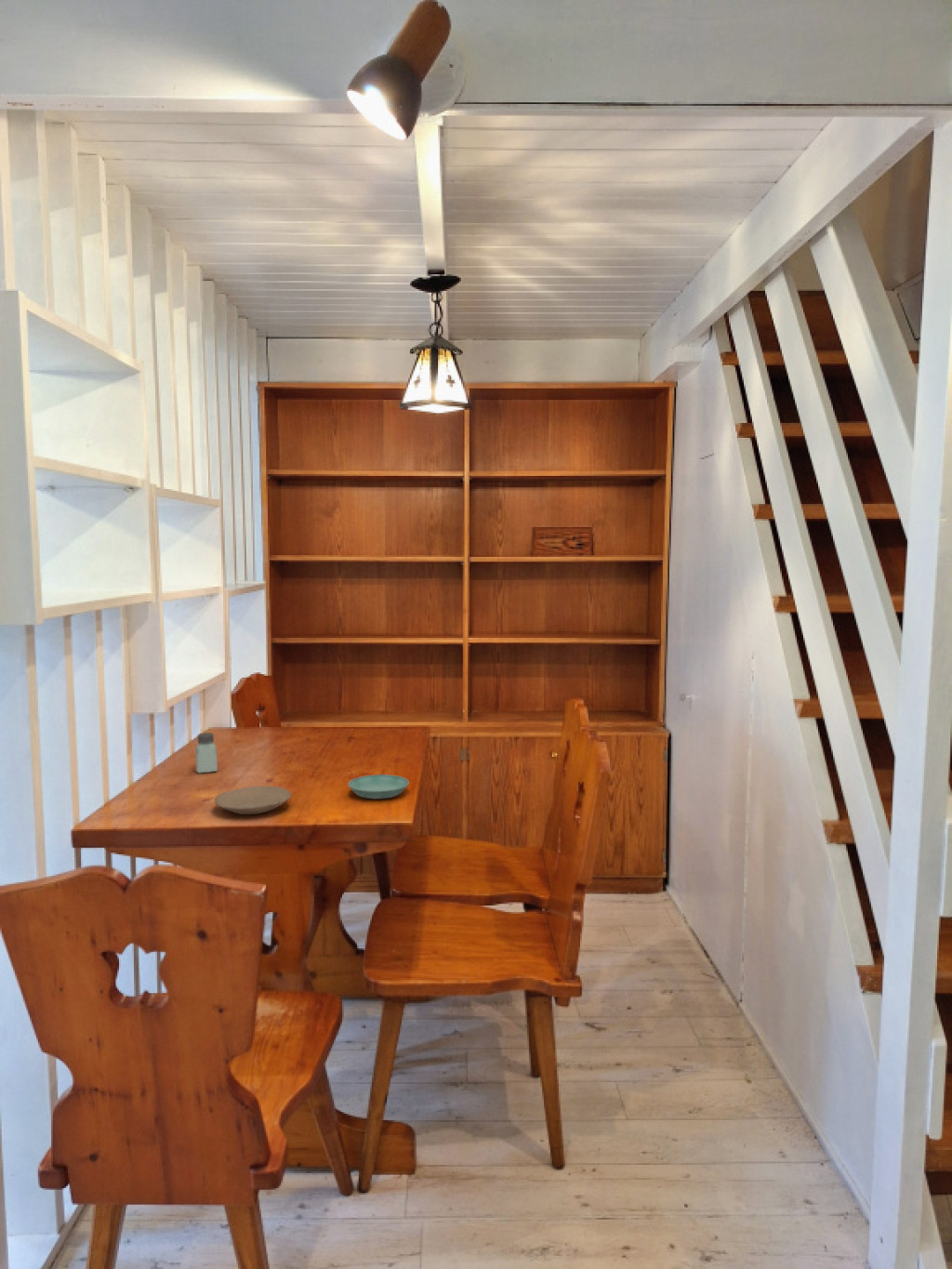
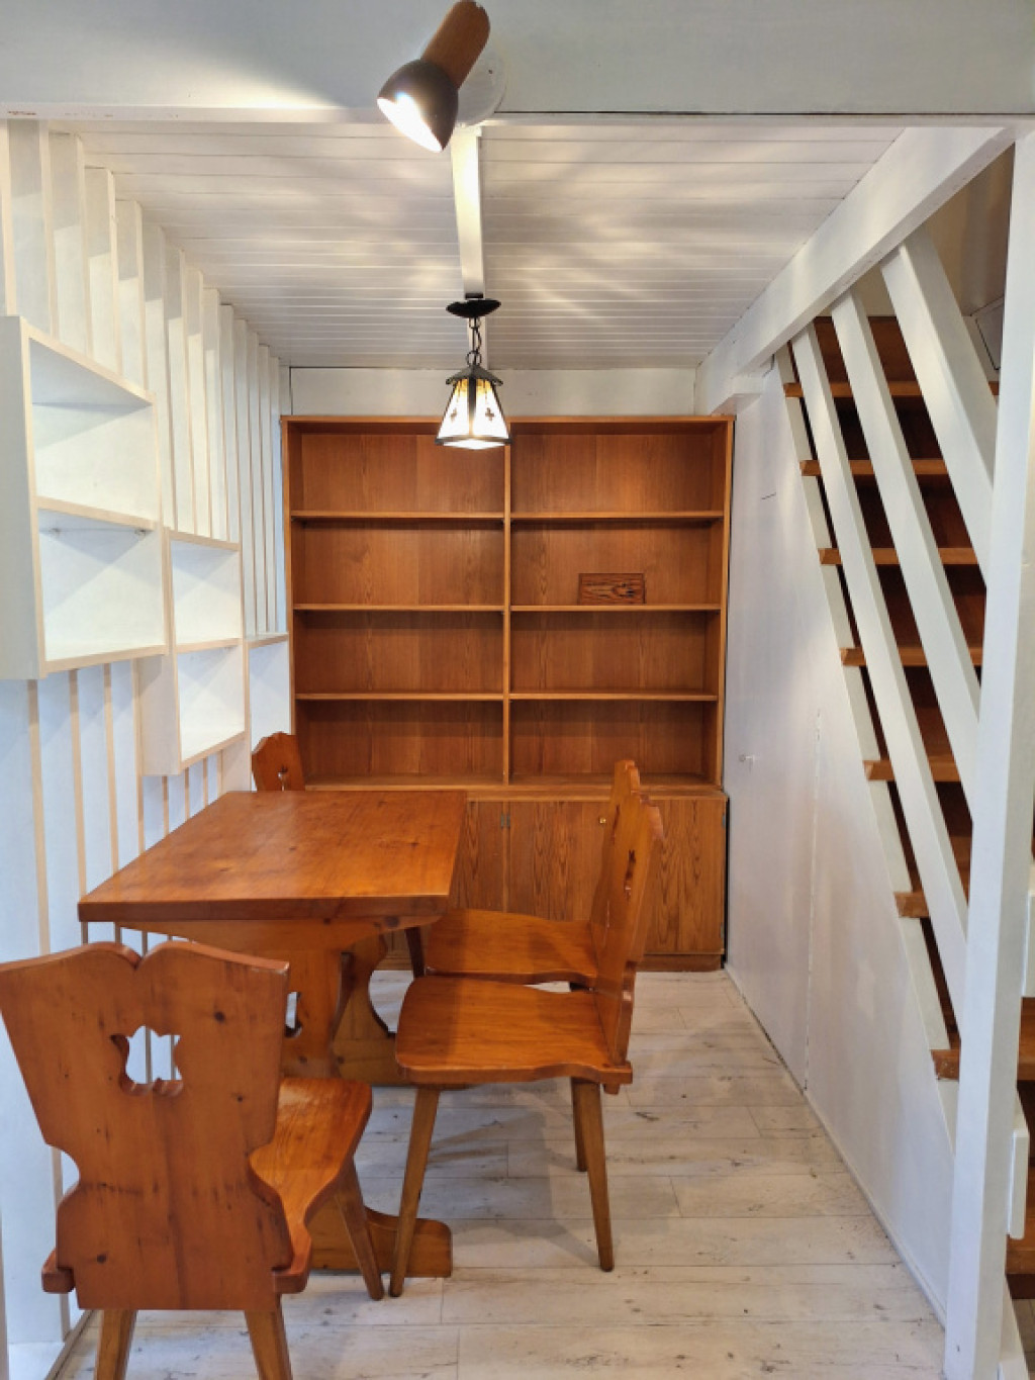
- plate (253, 801)
- saucer (378, 787)
- saltshaker (205, 752)
